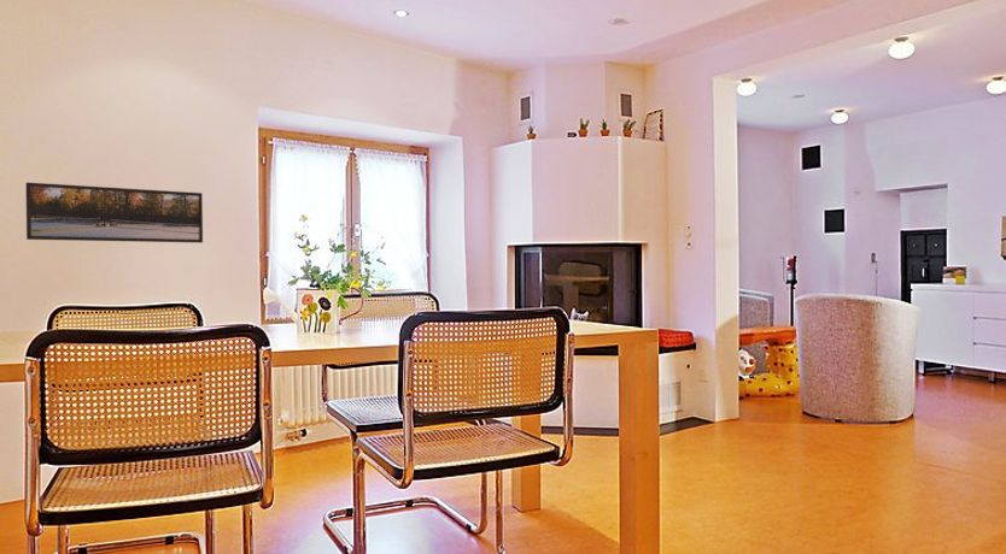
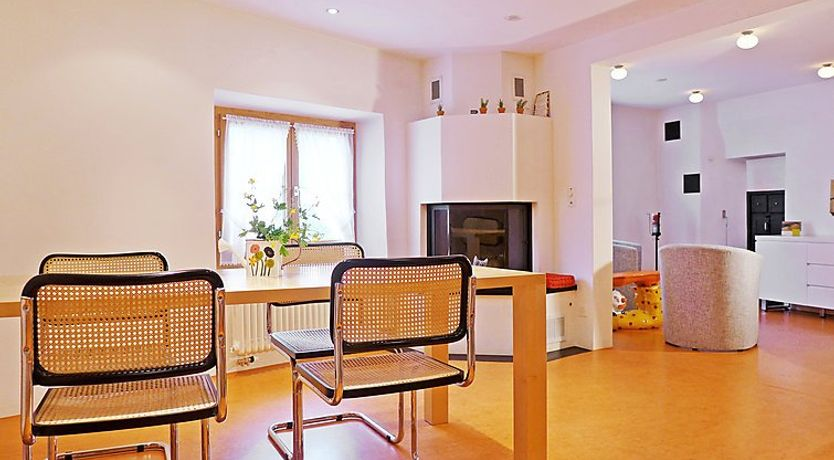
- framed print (119, 214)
